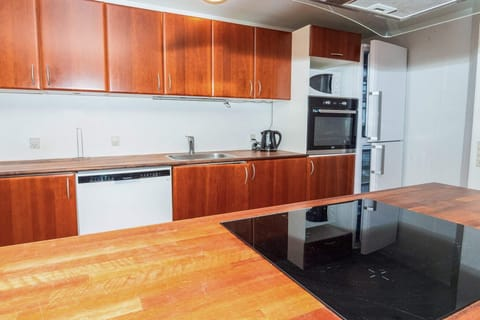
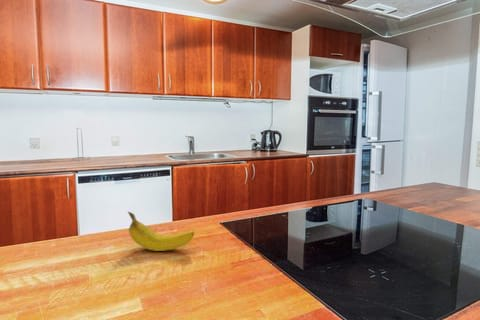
+ fruit (159, 234)
